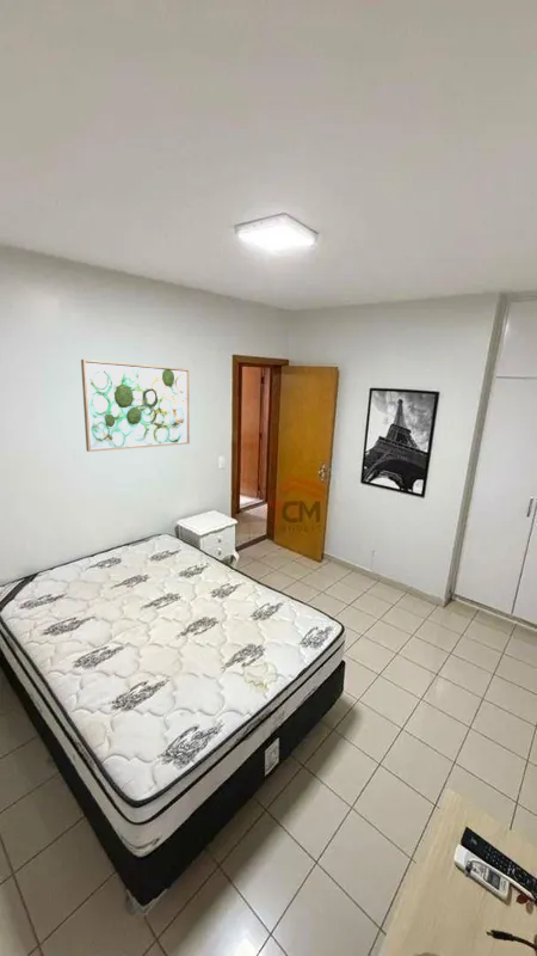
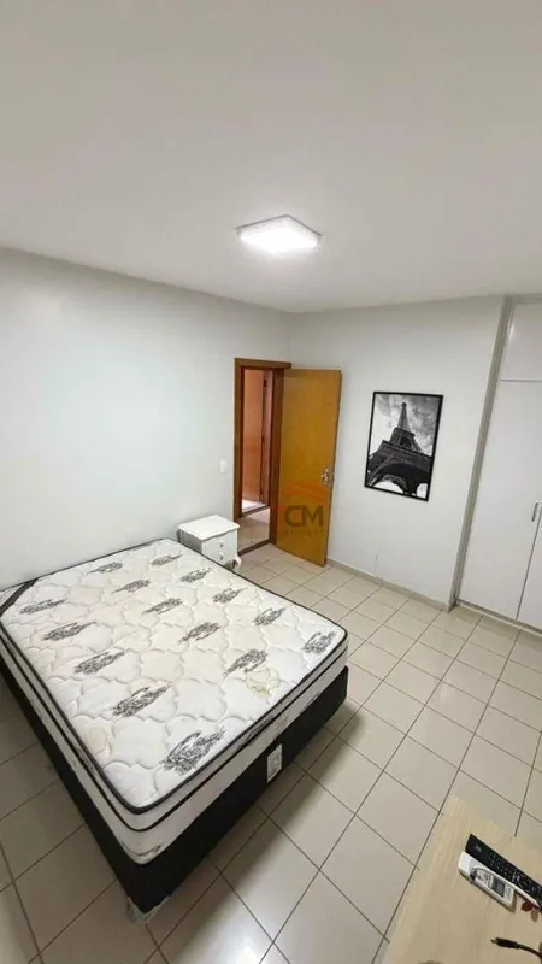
- wall art (142, 406)
